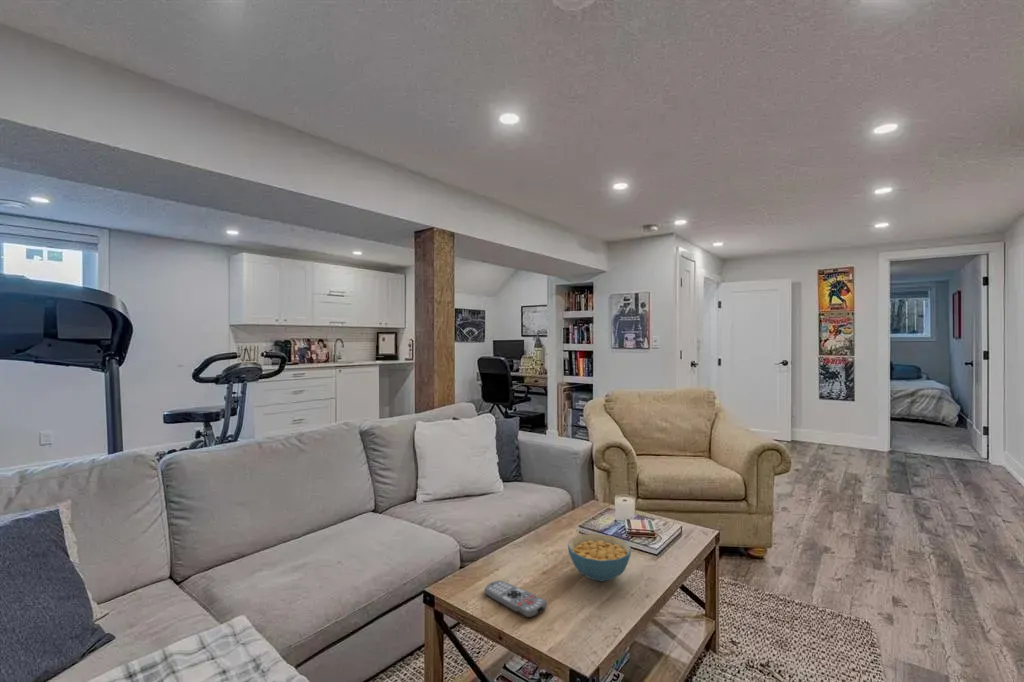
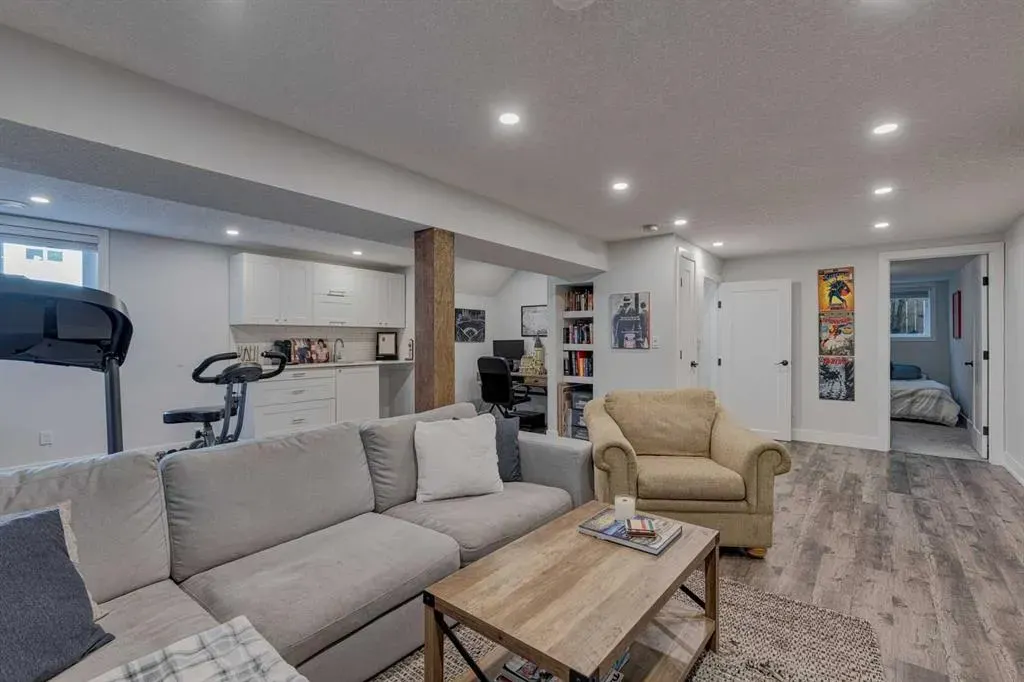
- cereal bowl (599, 561)
- remote control (513, 597)
